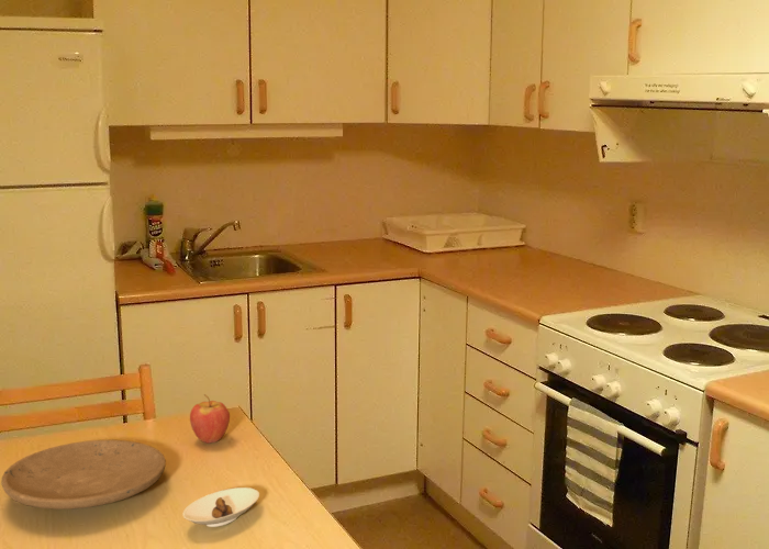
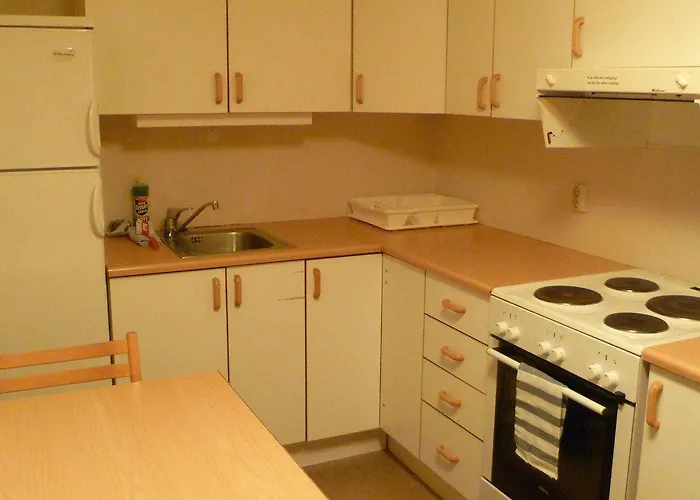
- saucer (222, 508)
- plate (86, 479)
- fruit (210, 417)
